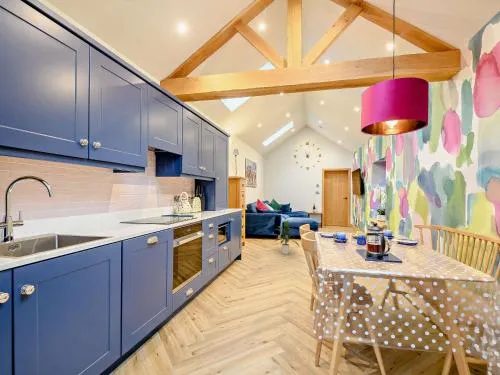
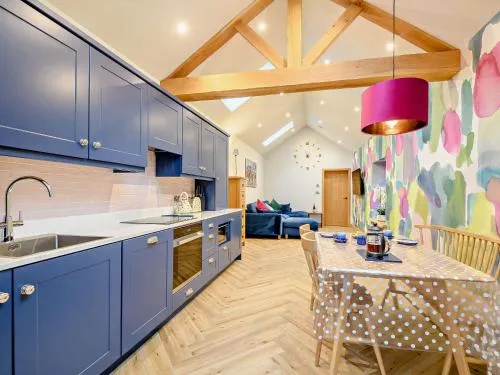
- indoor plant (286, 236)
